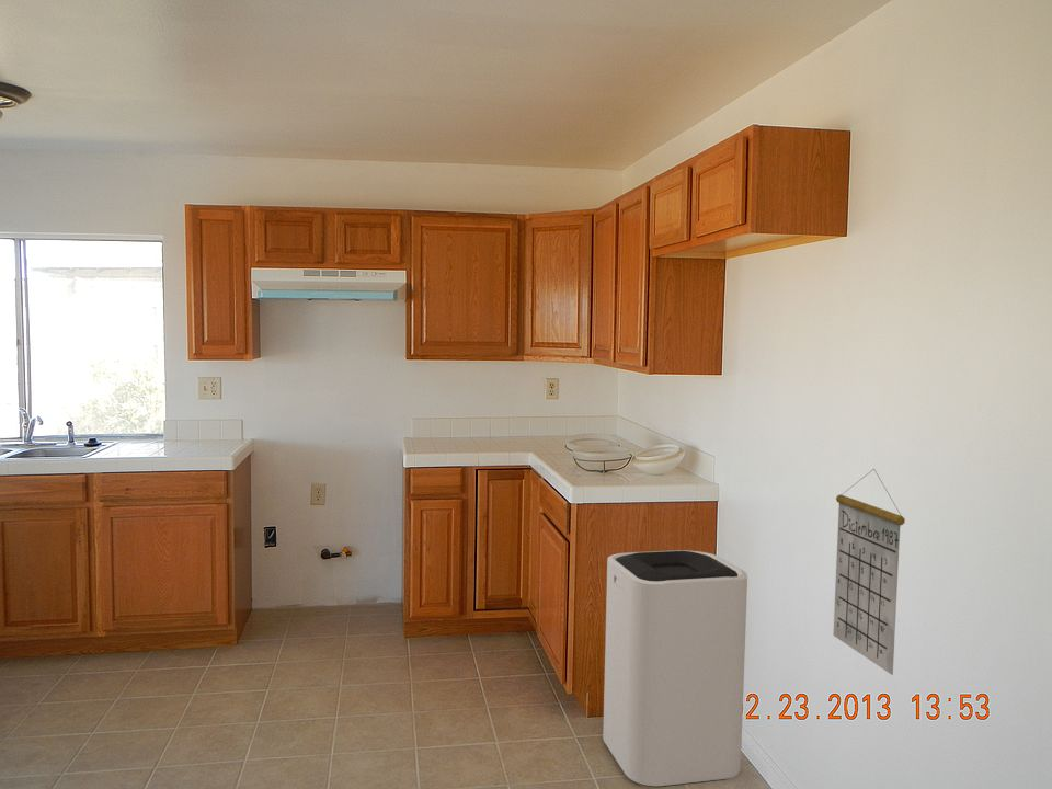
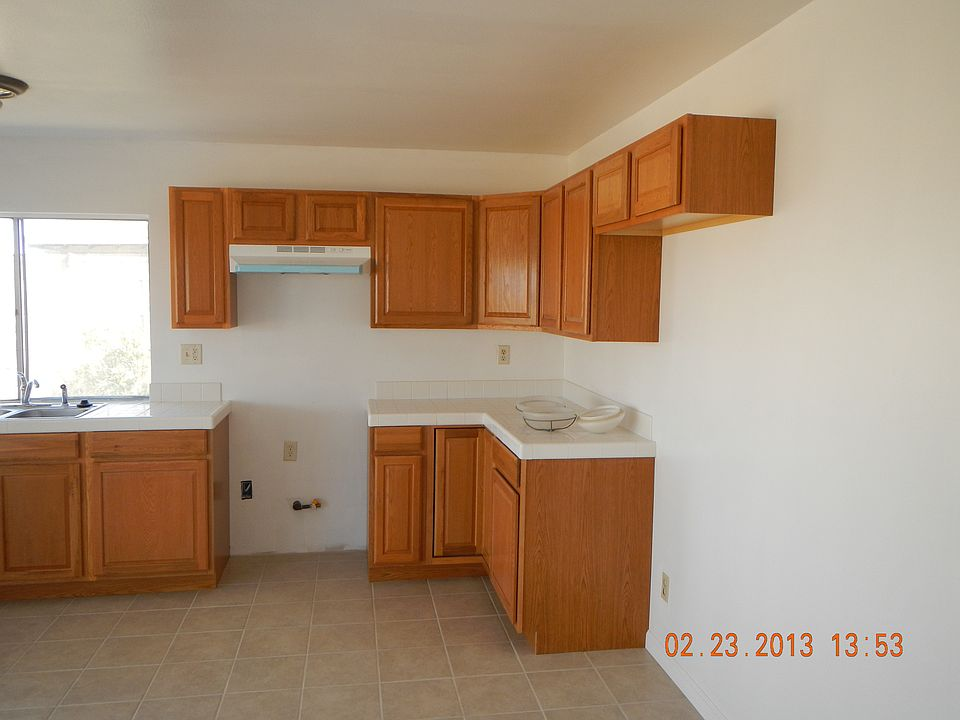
- calendar (866, 562)
- trash can (672, 659)
